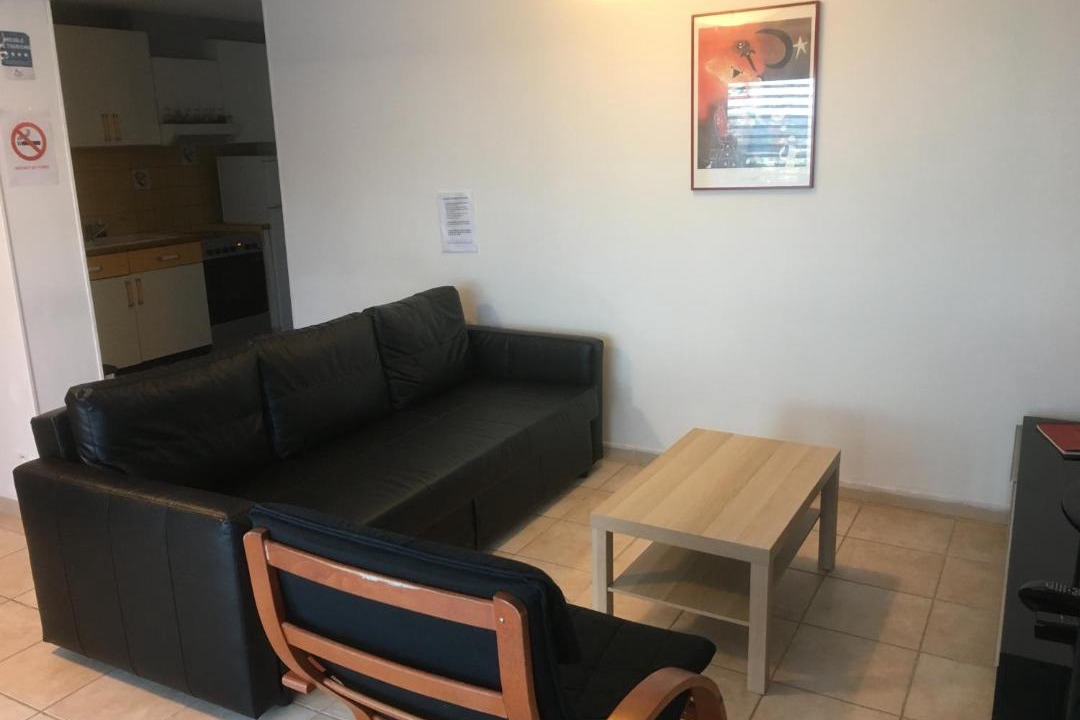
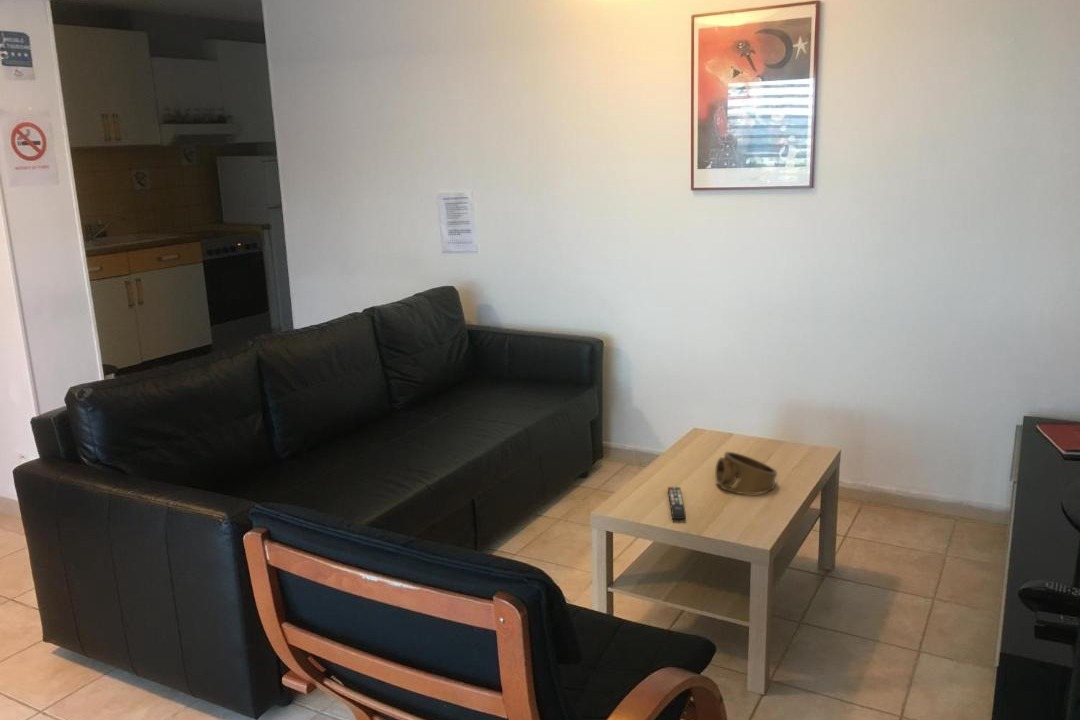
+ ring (746, 469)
+ remote control (676, 502)
